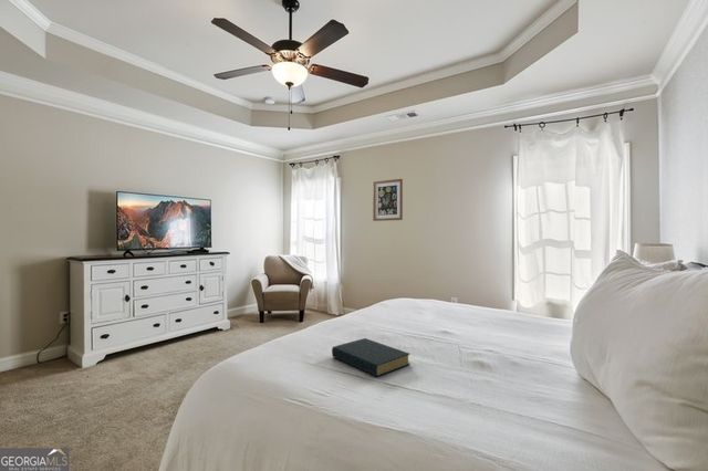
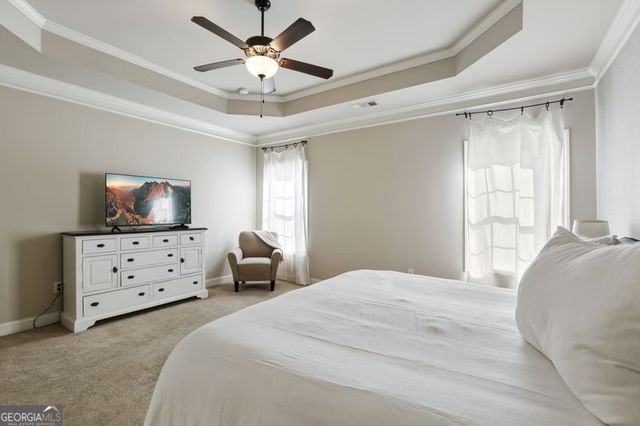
- hardback book (369, 355)
- wall art (387, 200)
